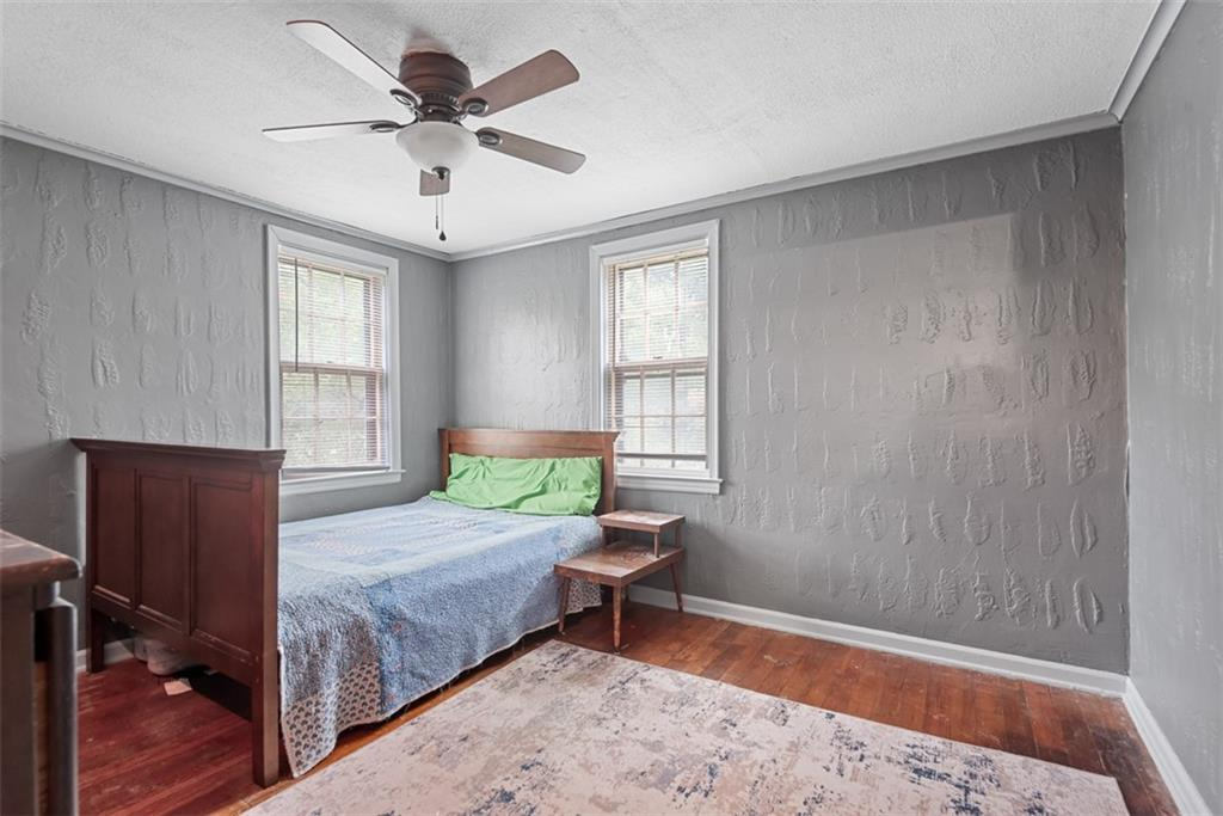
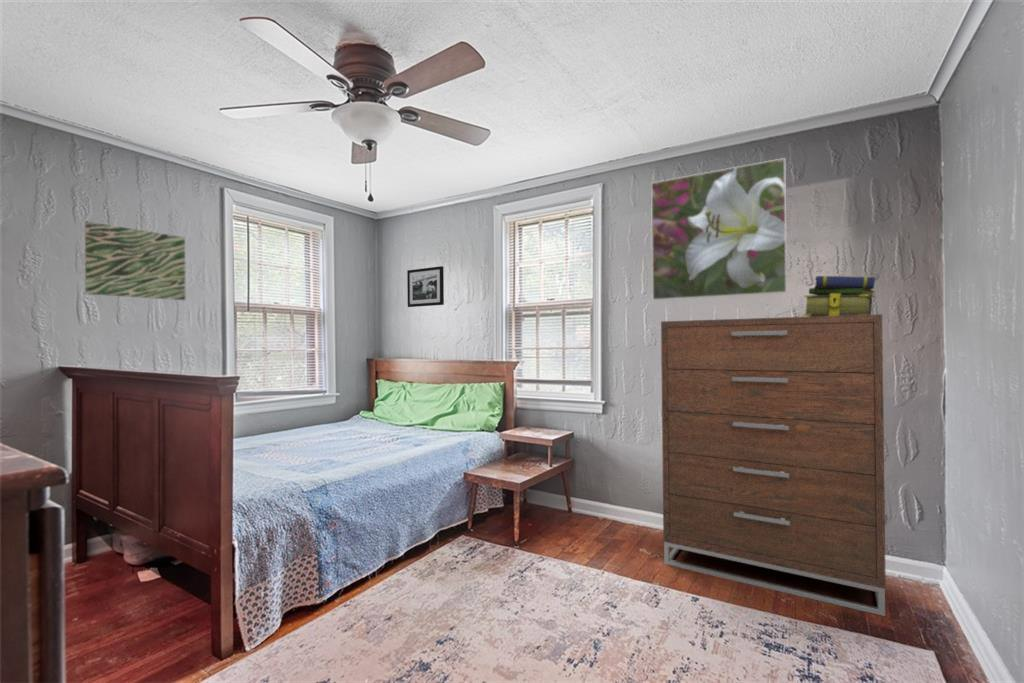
+ wall art (138, 263)
+ dresser (766, 444)
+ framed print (714, 234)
+ picture frame (425, 287)
+ stack of books (840, 296)
